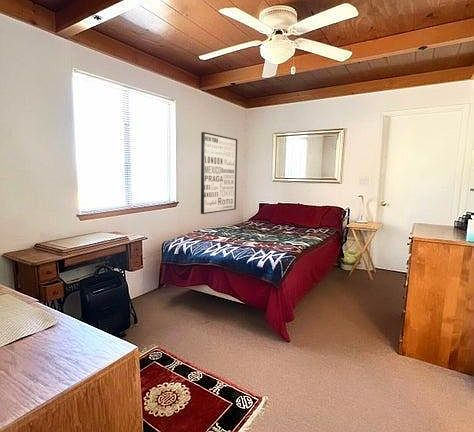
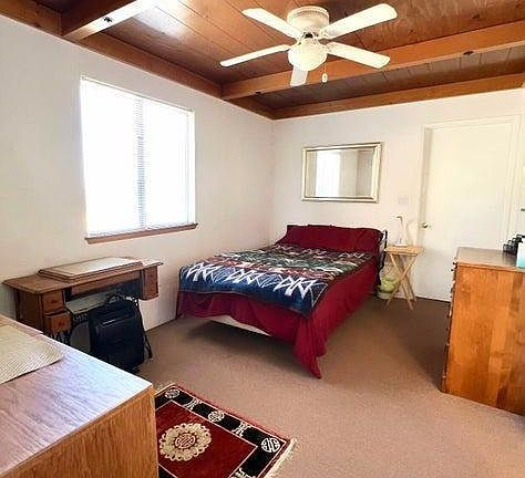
- wall art (220, 174)
